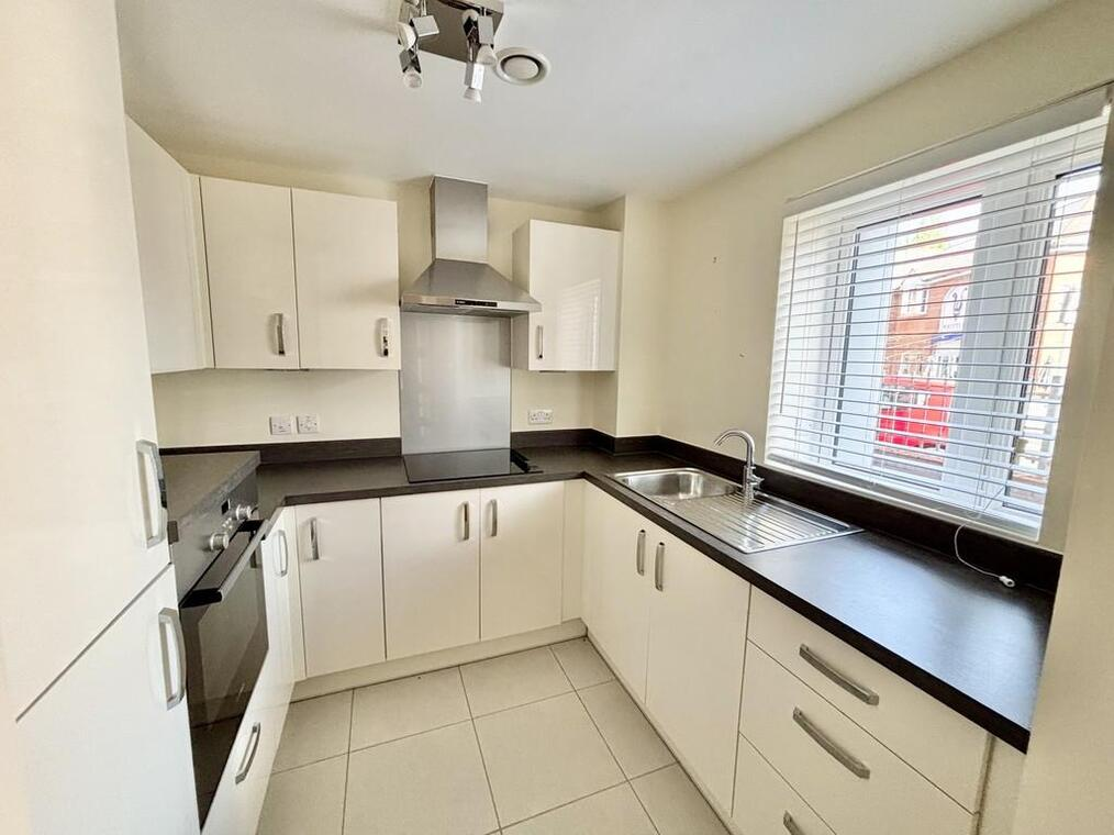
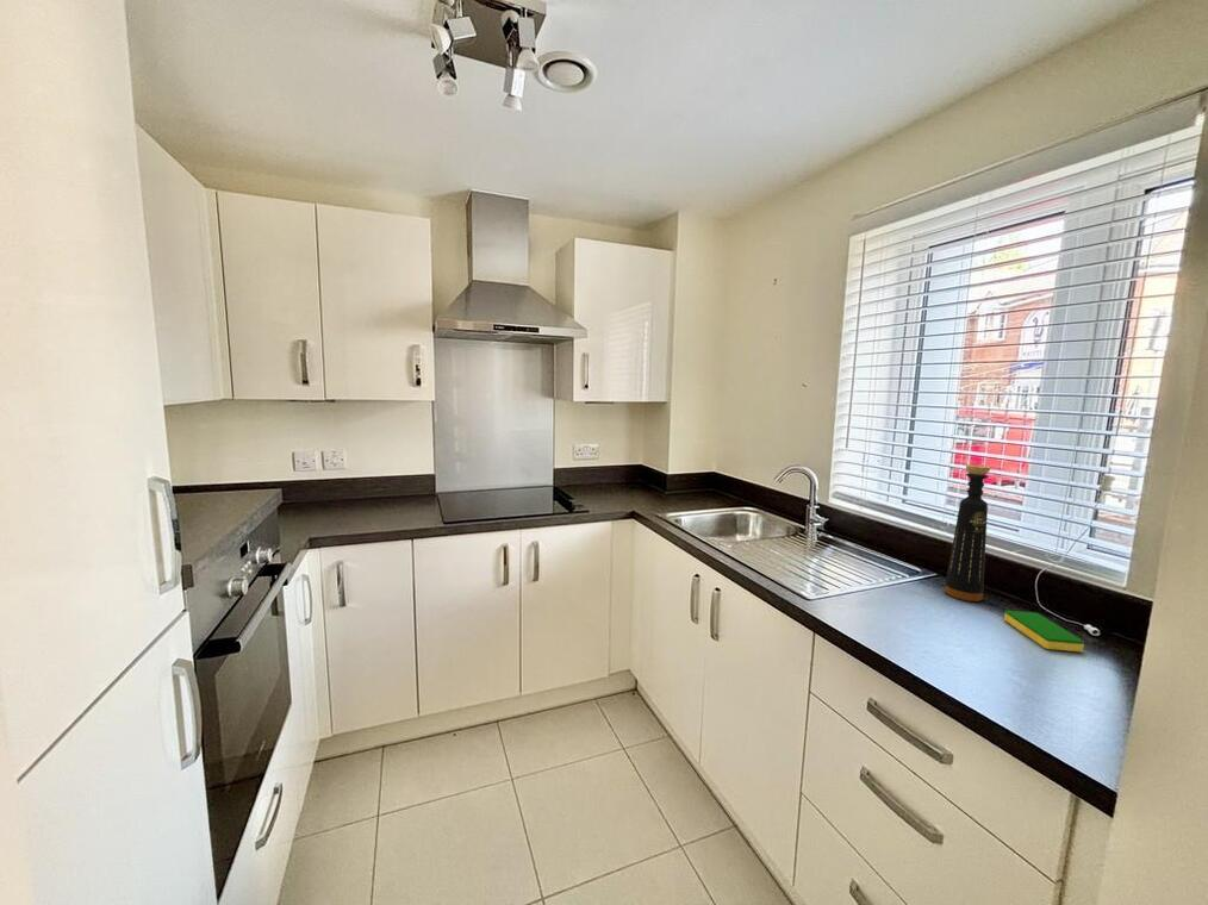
+ bottle (970, 531)
+ dish sponge (1041, 629)
